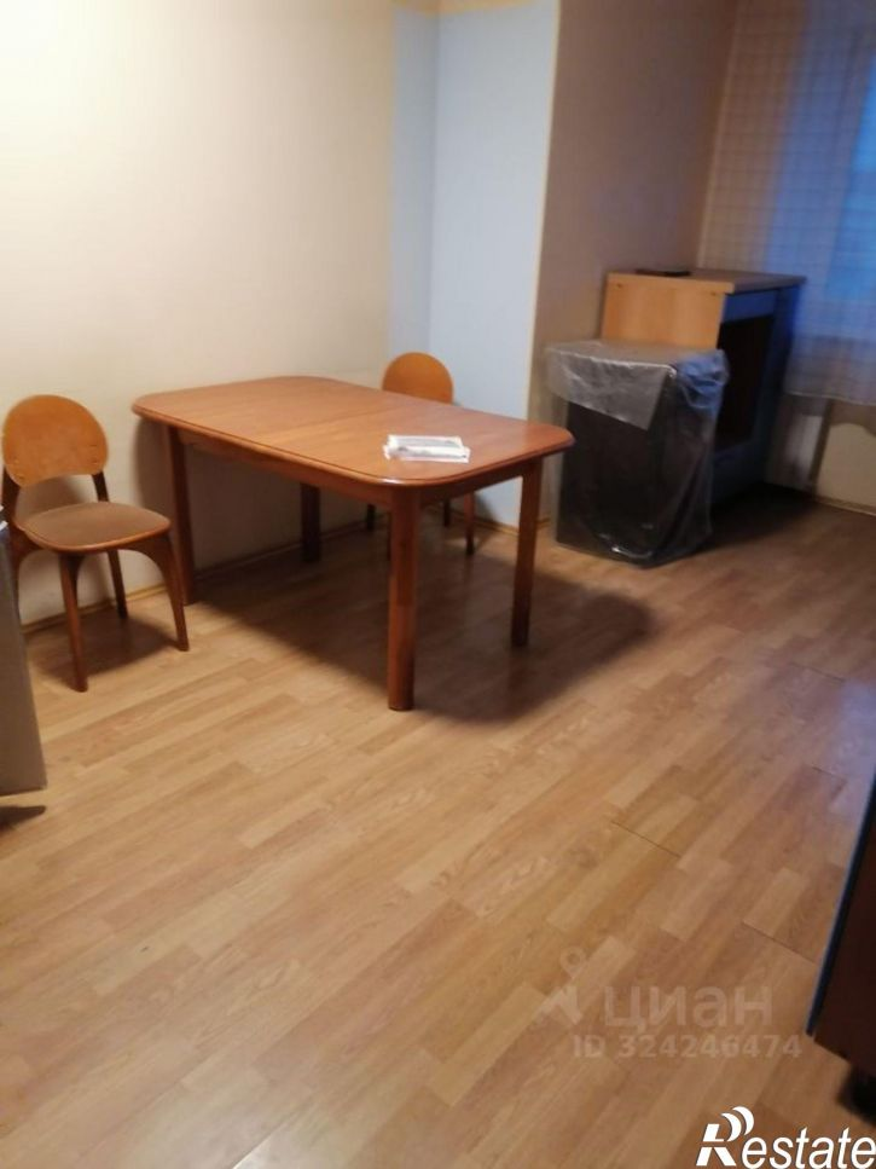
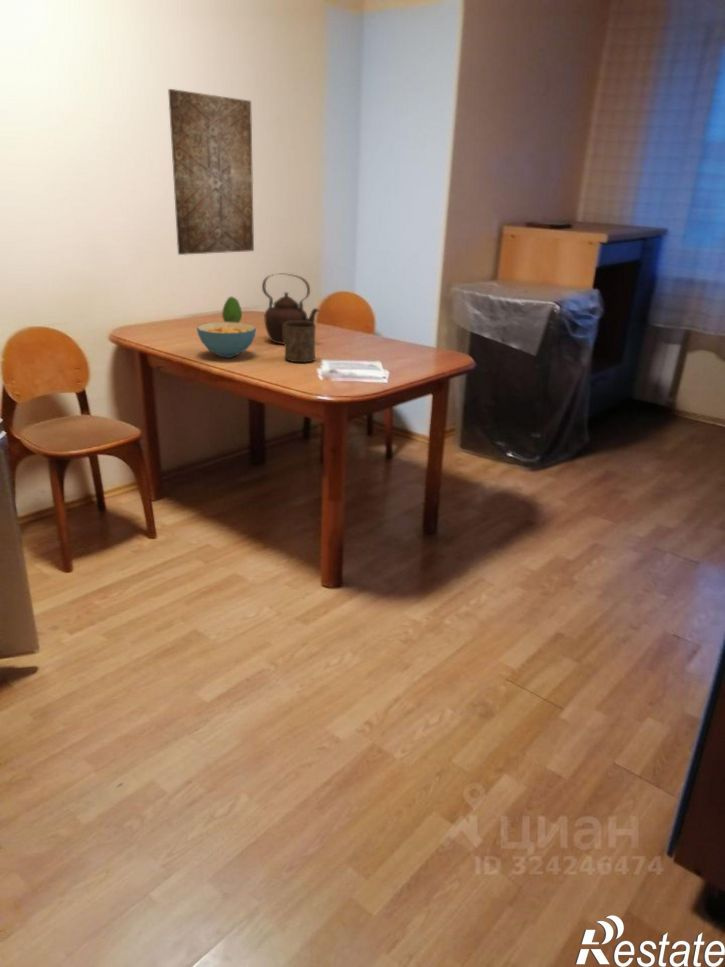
+ fruit (232, 311)
+ teapot (291, 308)
+ cup (299, 342)
+ wall art (214, 177)
+ cereal bowl (226, 341)
